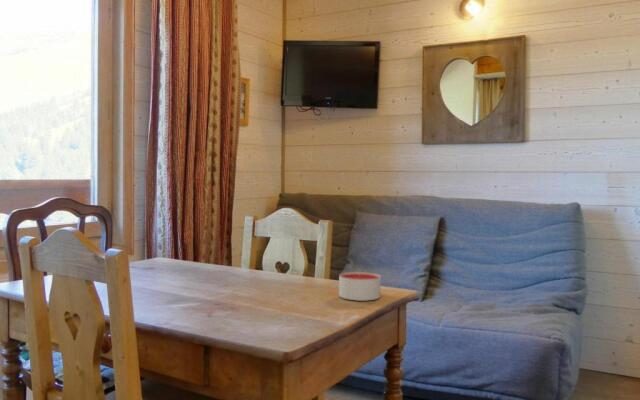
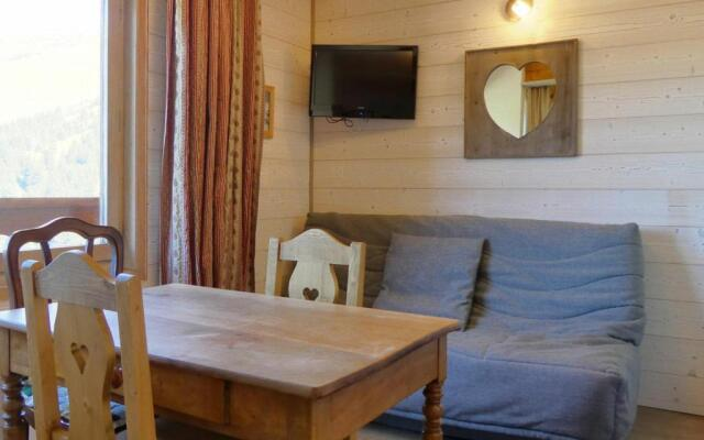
- candle (359, 285)
